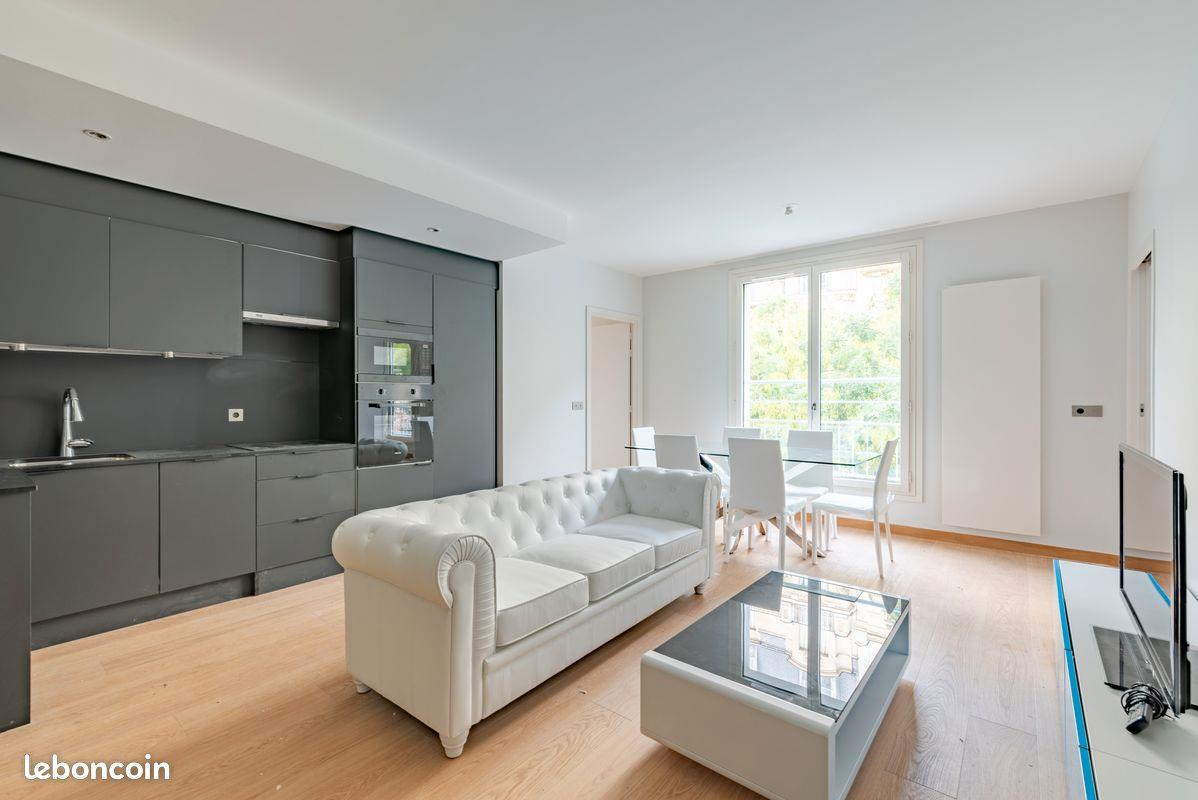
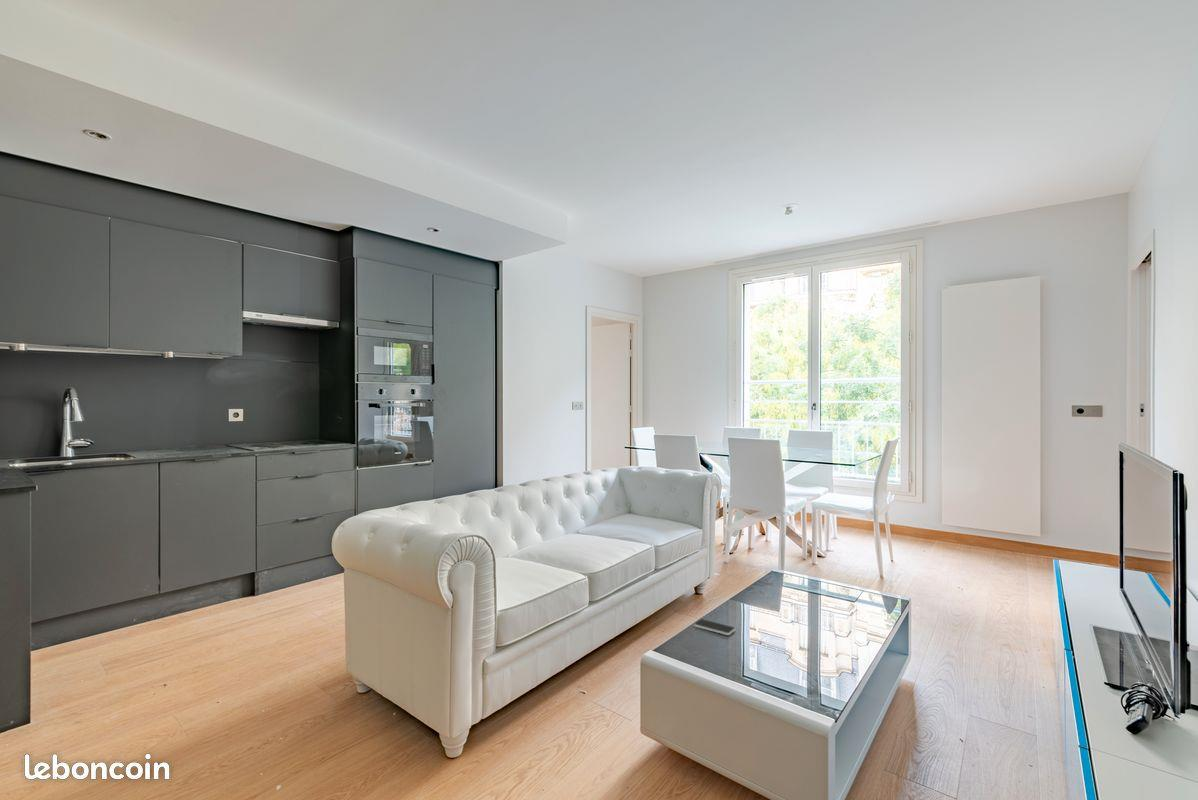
+ smartphone (714, 626)
